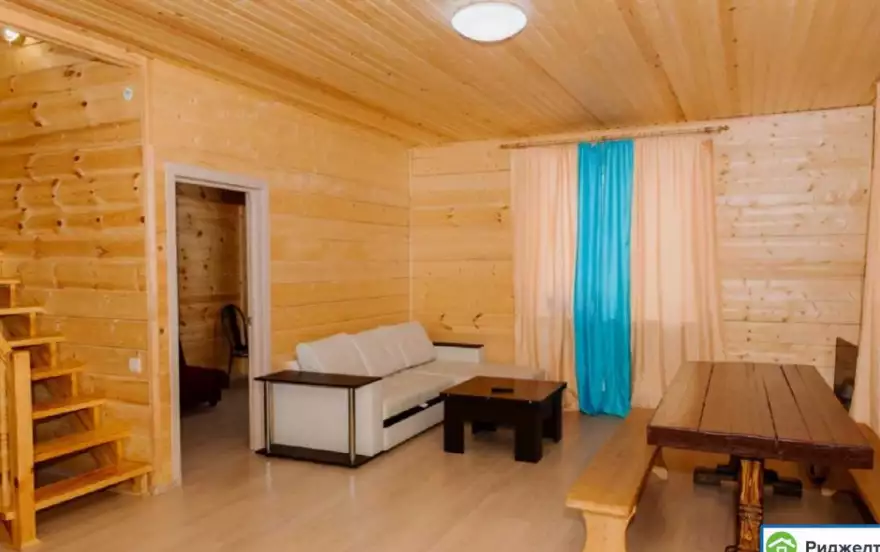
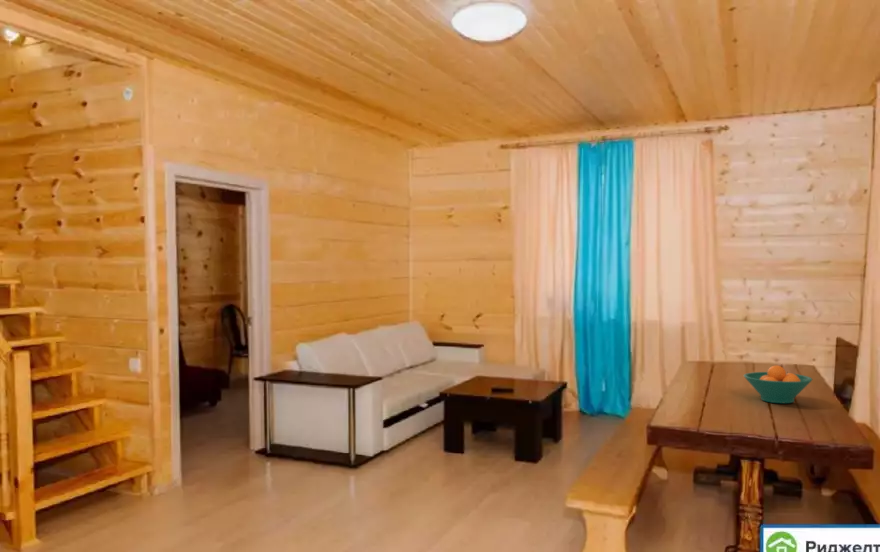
+ fruit bowl (777, 383)
